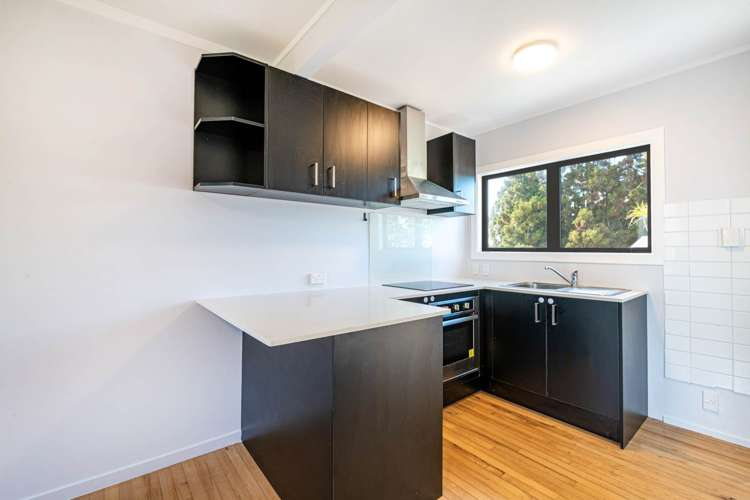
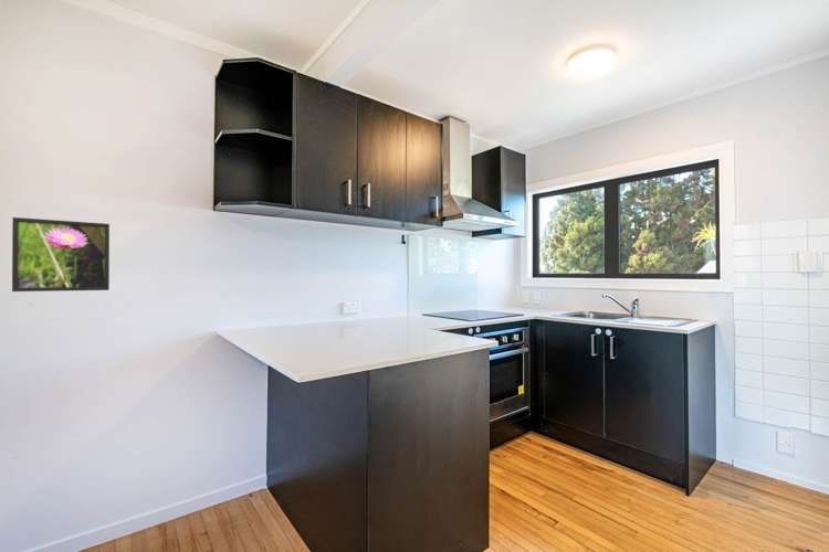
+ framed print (63, 255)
